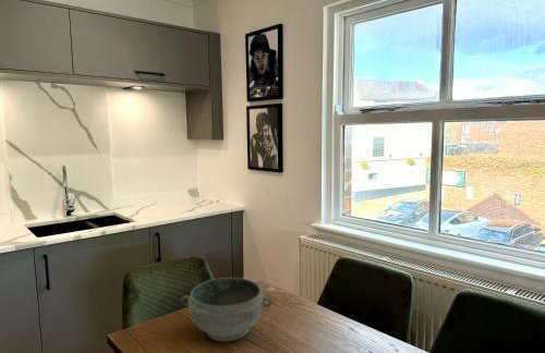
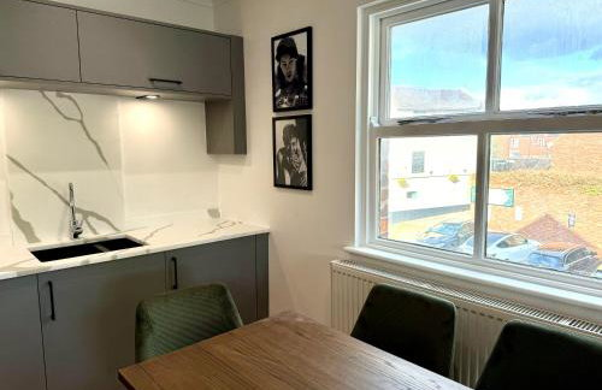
- bowl (227, 311)
